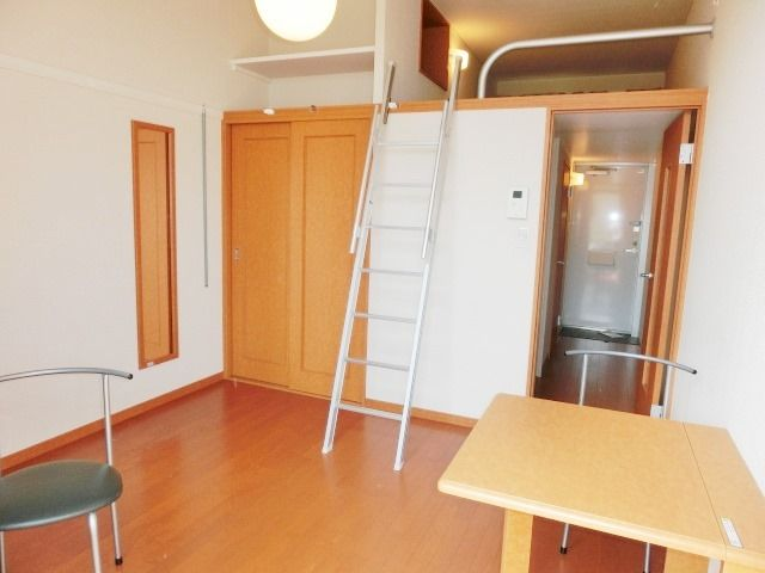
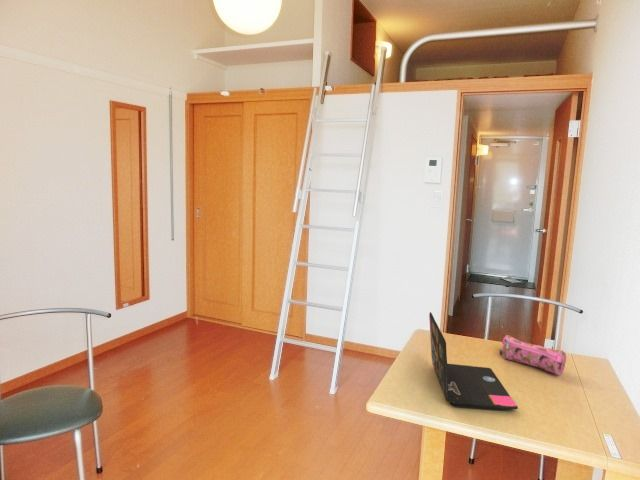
+ laptop (467, 365)
+ pencil case (532, 354)
